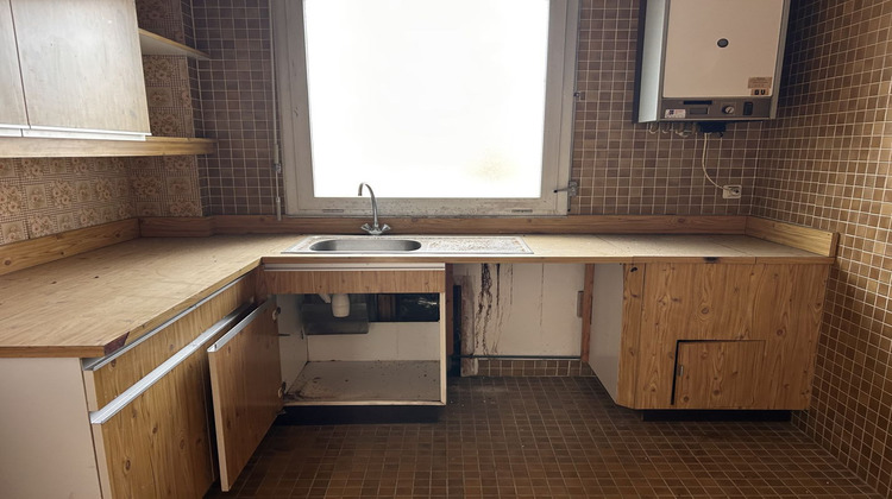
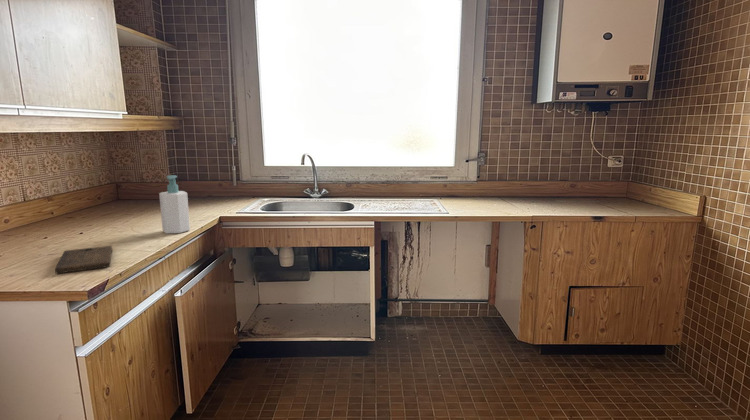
+ cutting board (86, 258)
+ soap bottle (174, 203)
